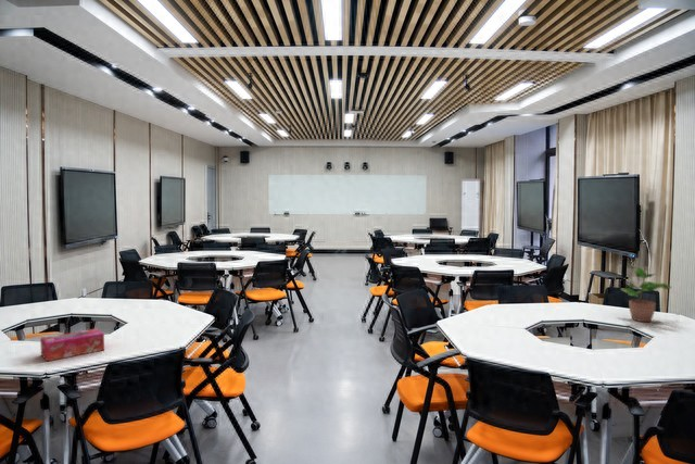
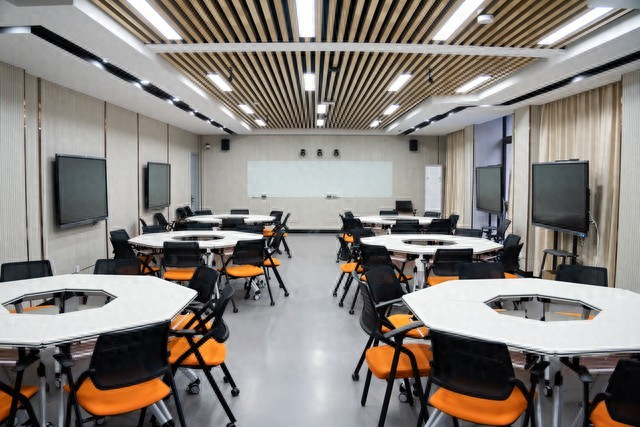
- potted plant (642, 292)
- tissue box (73, 343)
